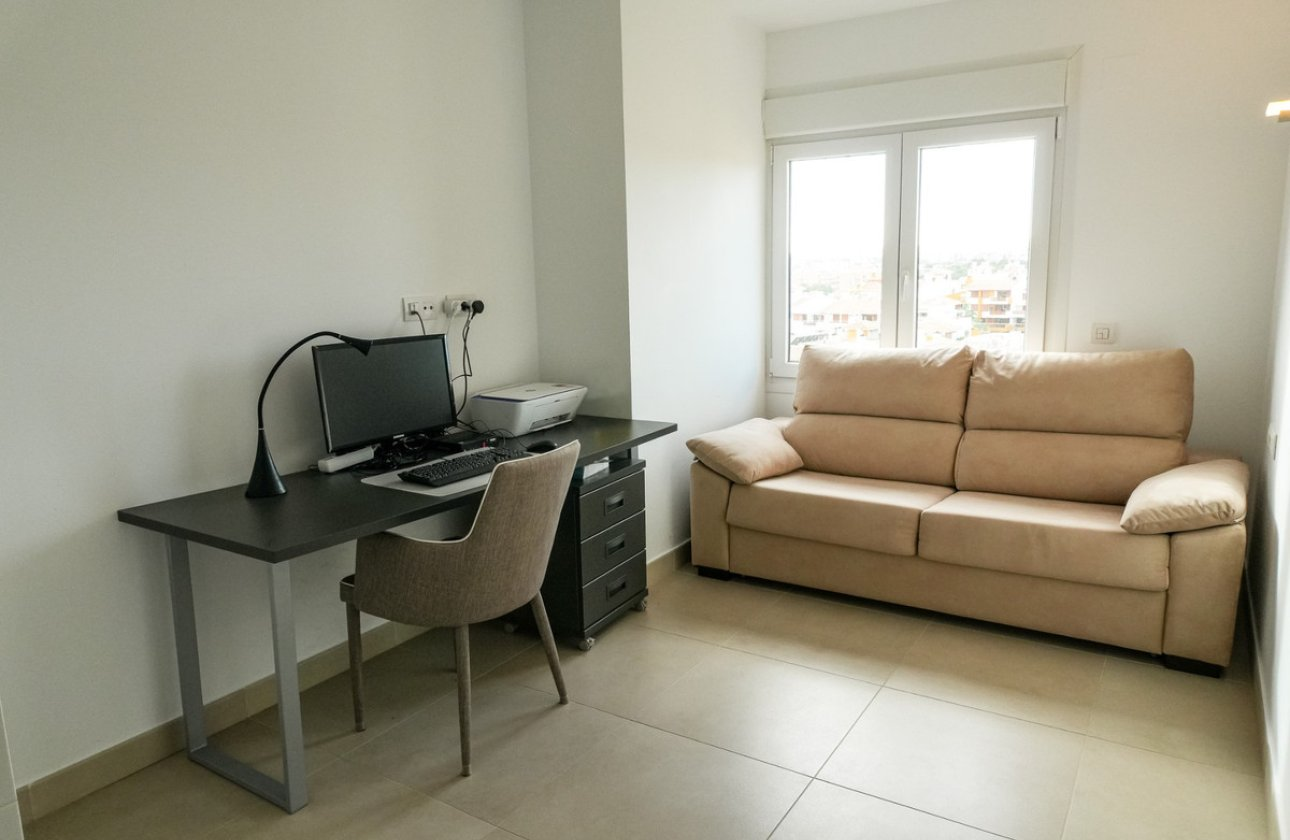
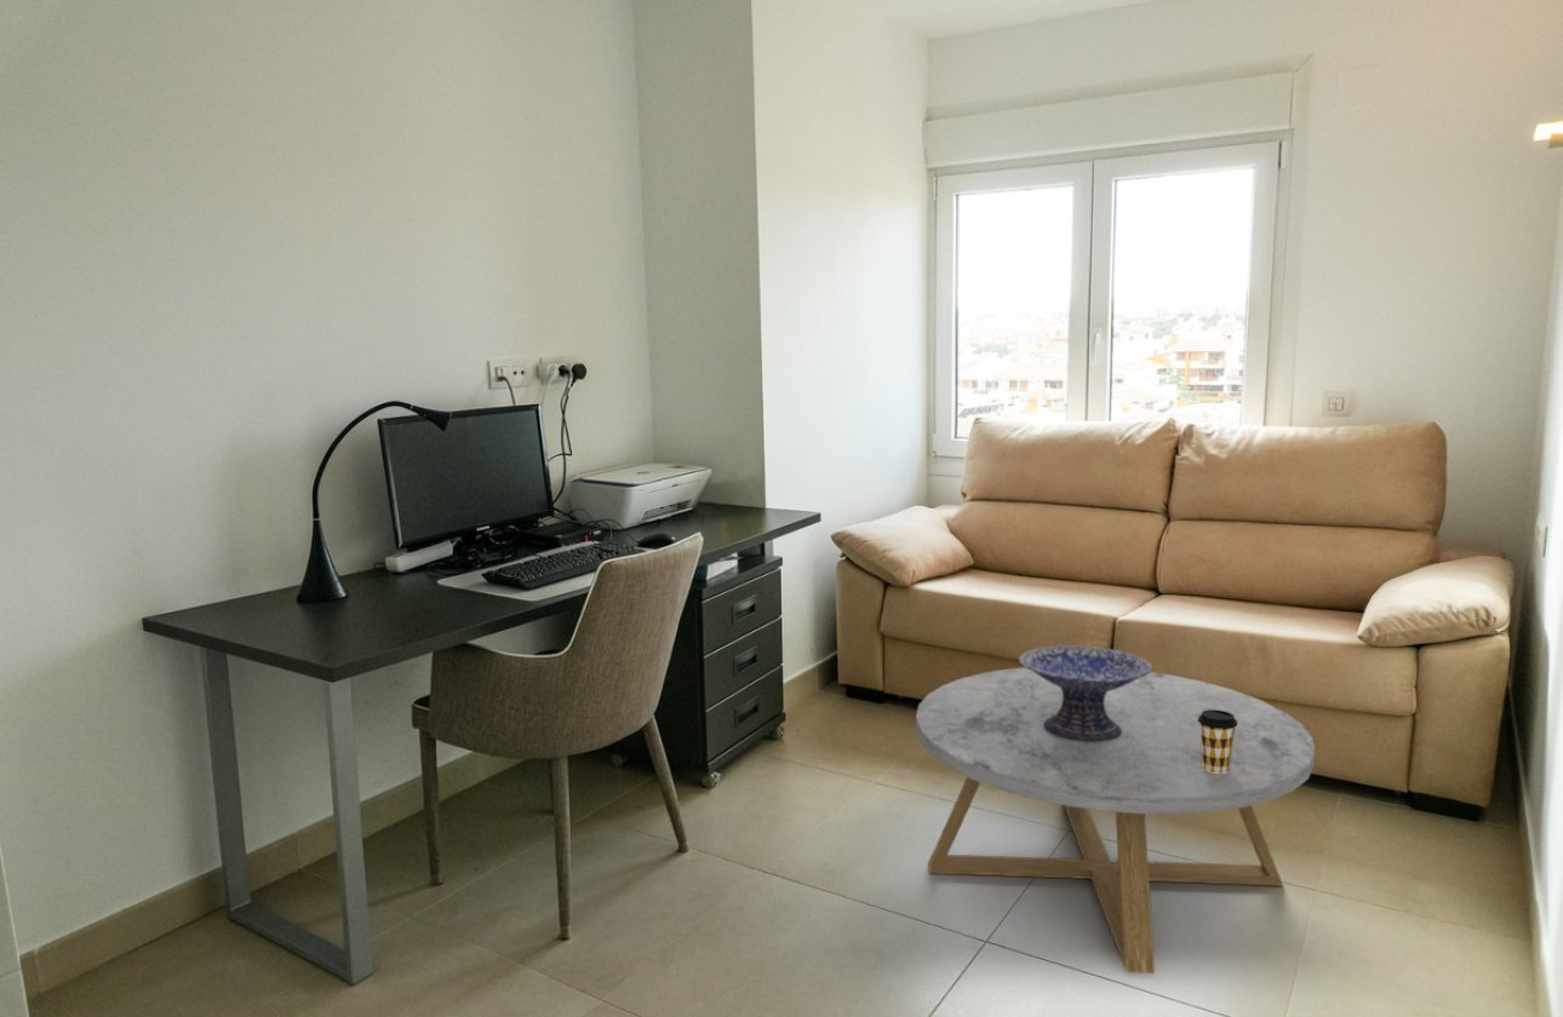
+ coffee cup (1216, 741)
+ decorative bowl (1083, 693)
+ coffee table (1103, 797)
